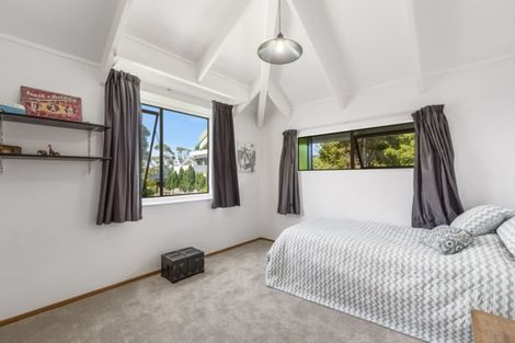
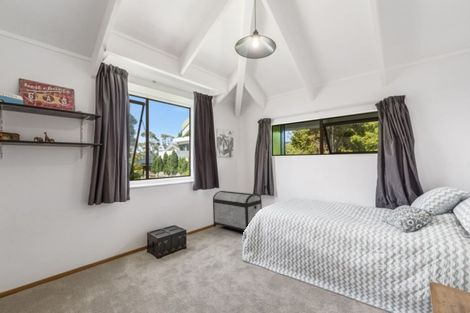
+ storage chest (237, 210)
